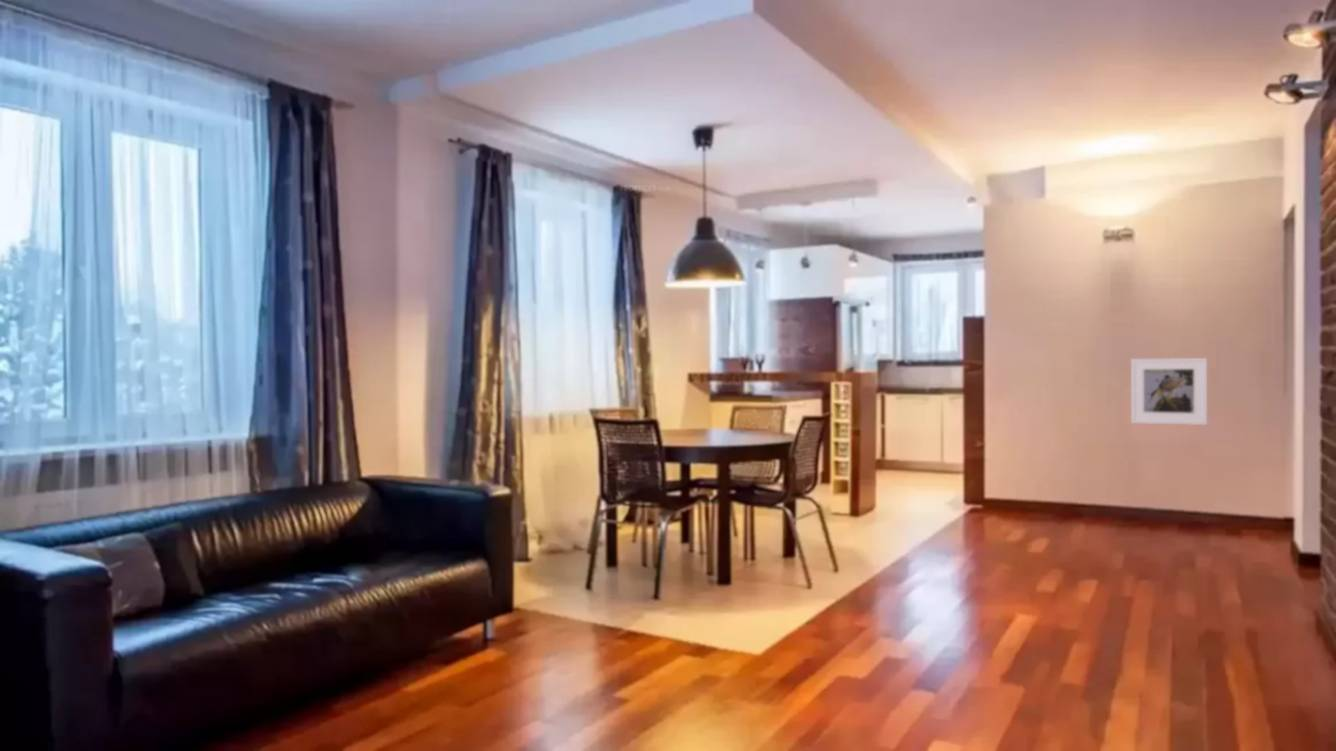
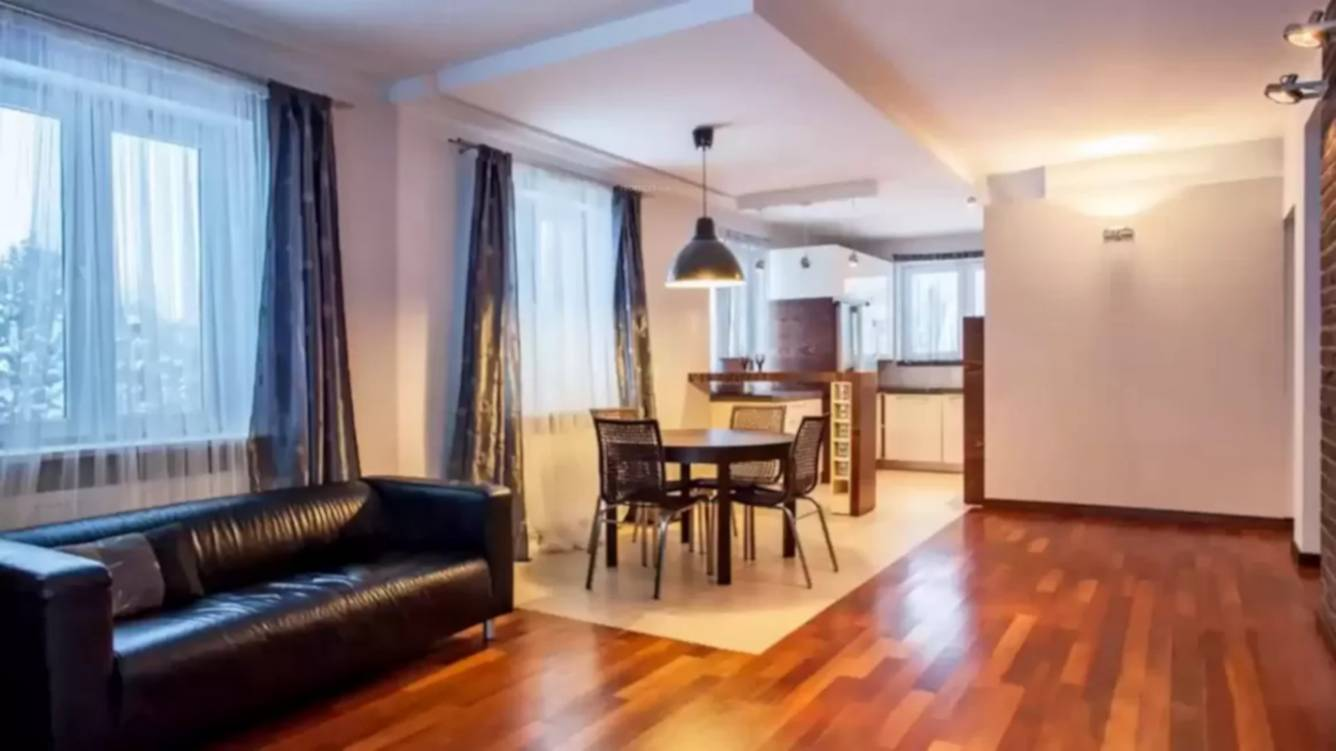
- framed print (1168, 391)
